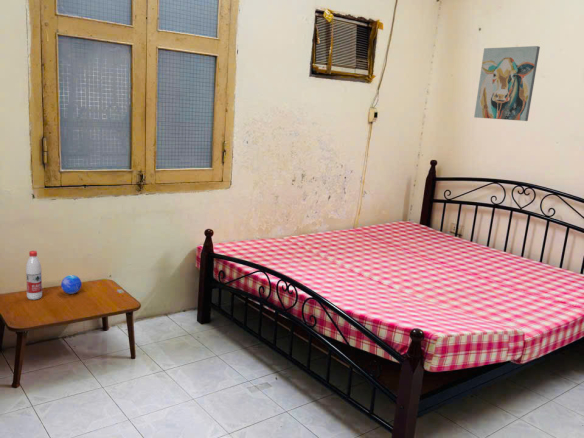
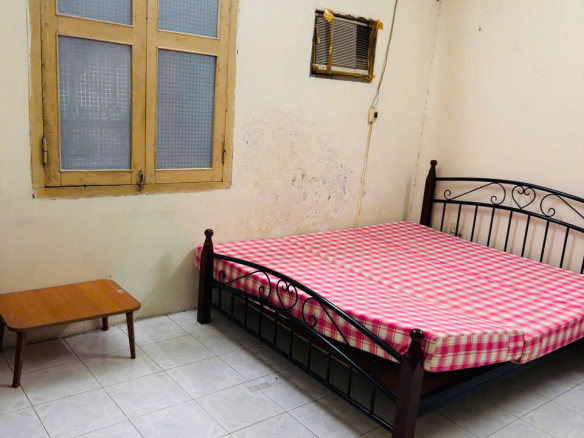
- decorative orb (71, 284)
- water bottle (33, 274)
- wall art (505, 83)
